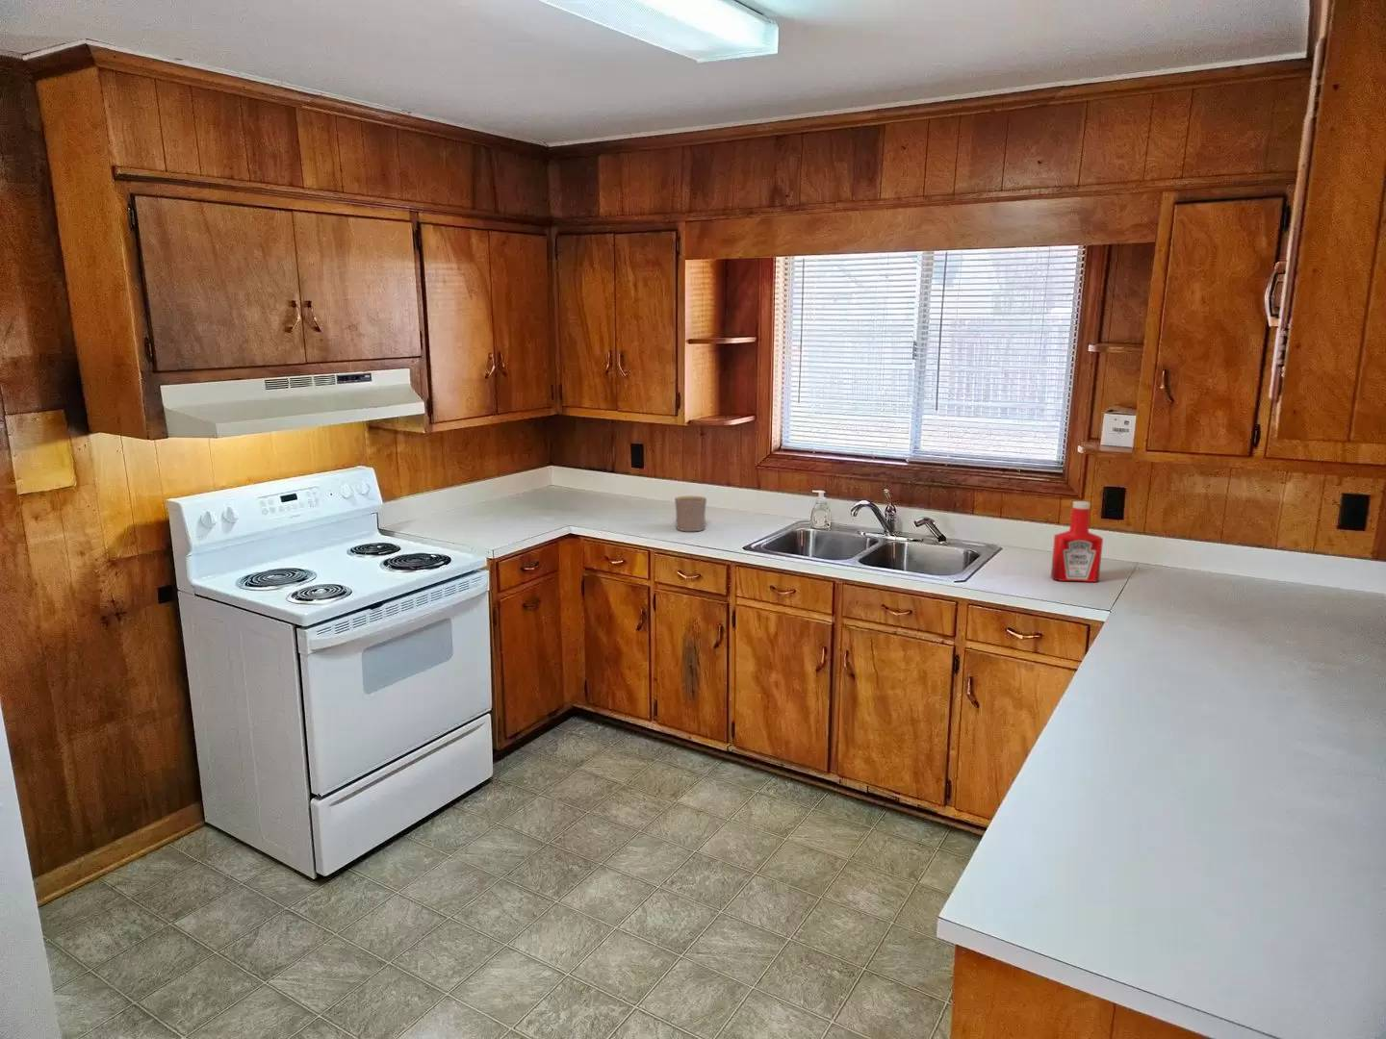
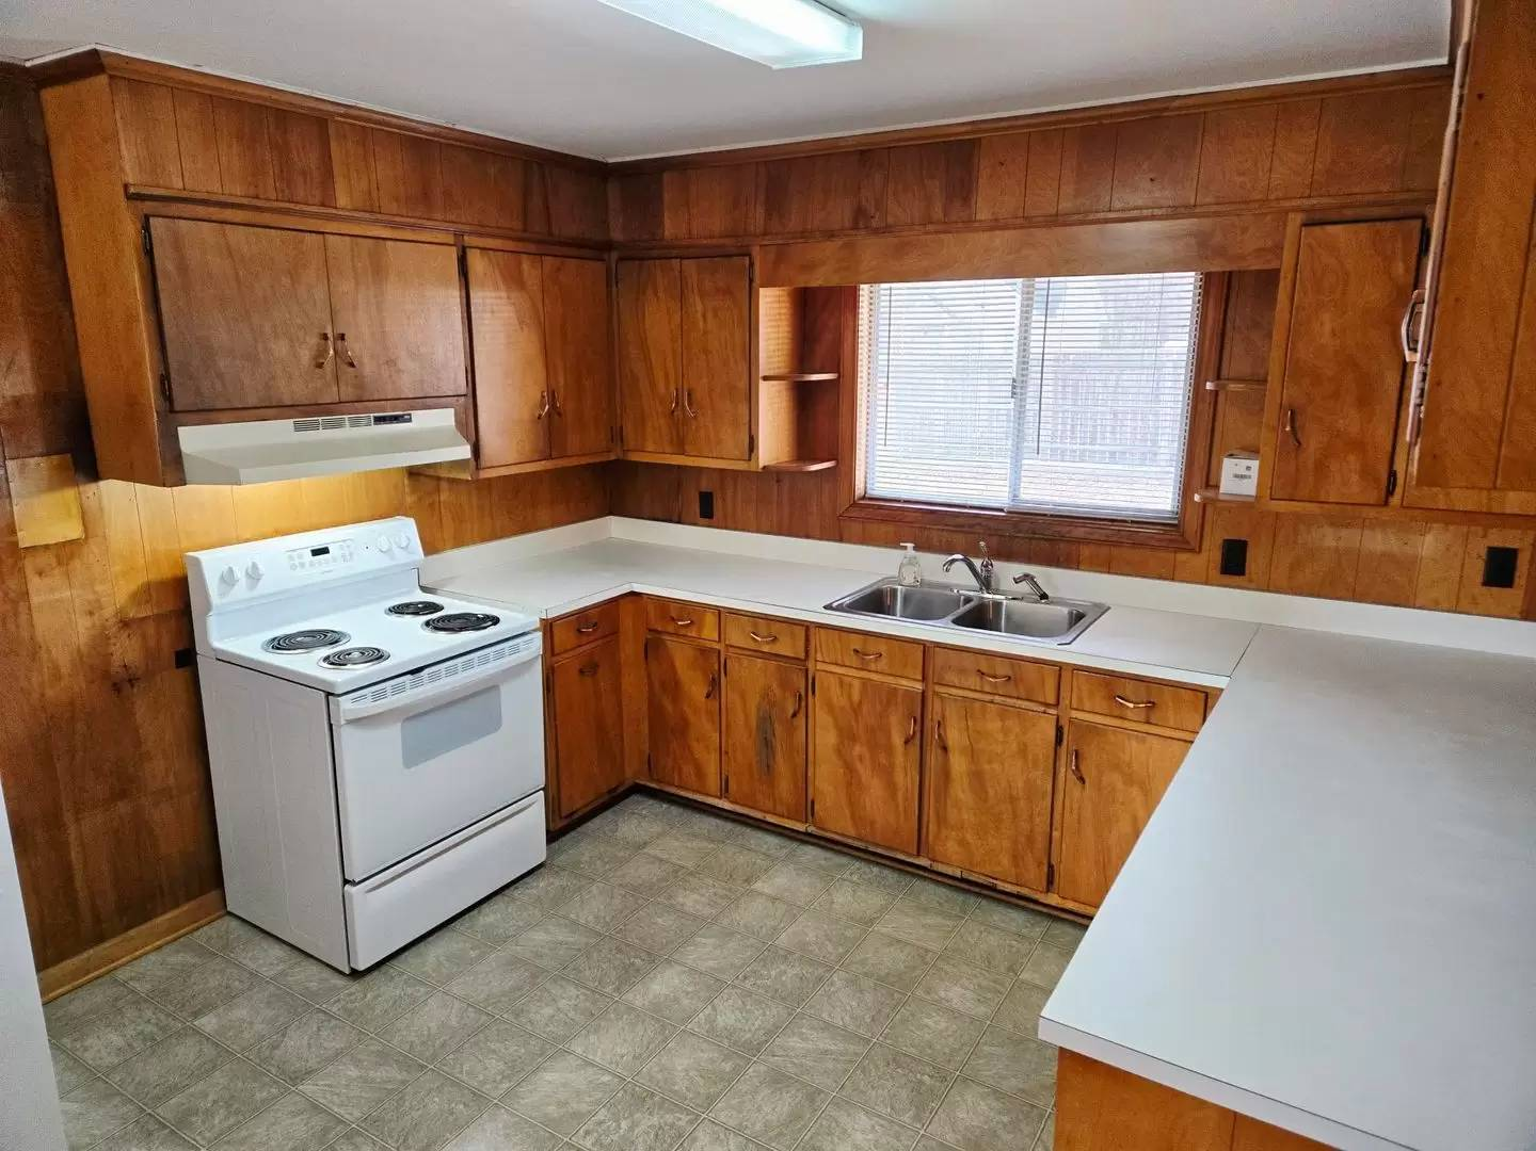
- soap bottle (1078, 540)
- cup (690, 513)
